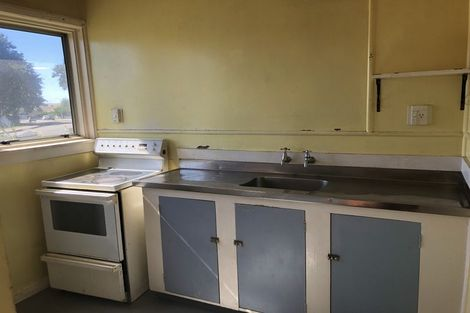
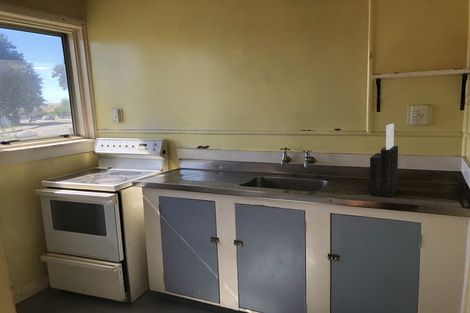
+ knife block (381, 158)
